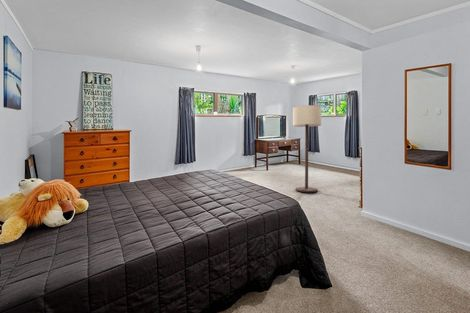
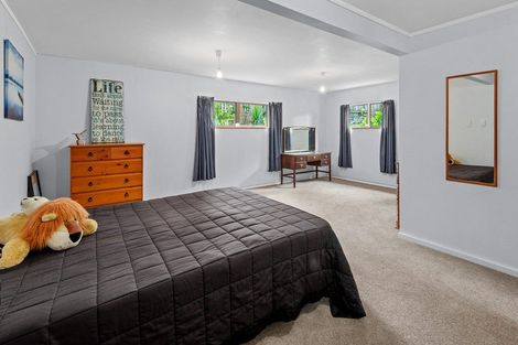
- floor lamp (306, 149)
